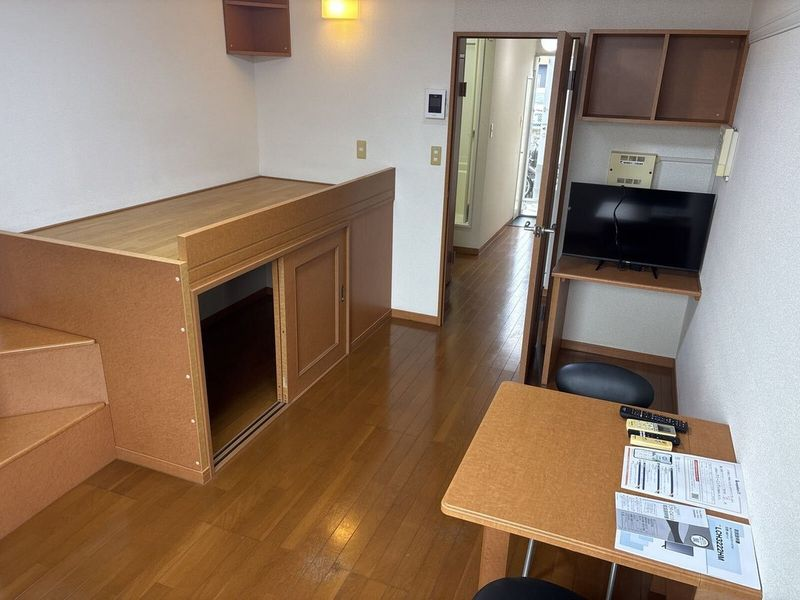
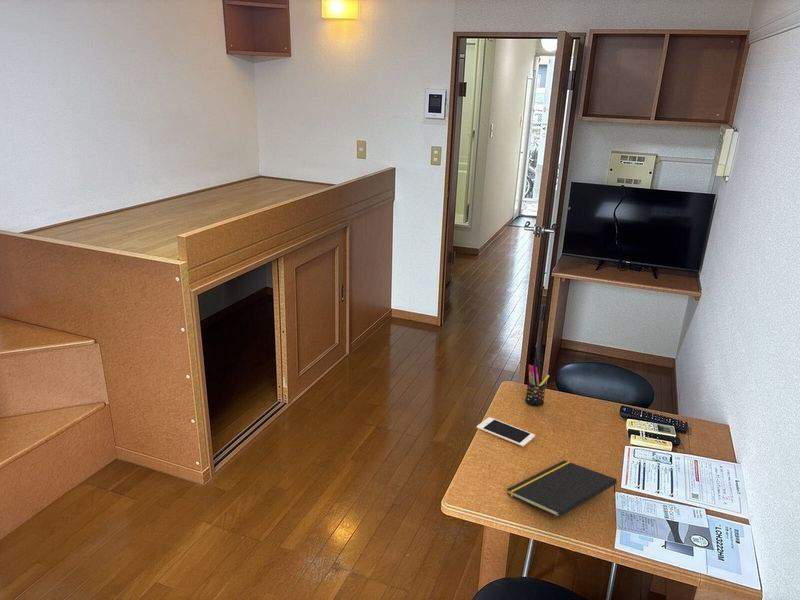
+ pen holder (534, 385)
+ notepad (561, 486)
+ cell phone (505, 431)
